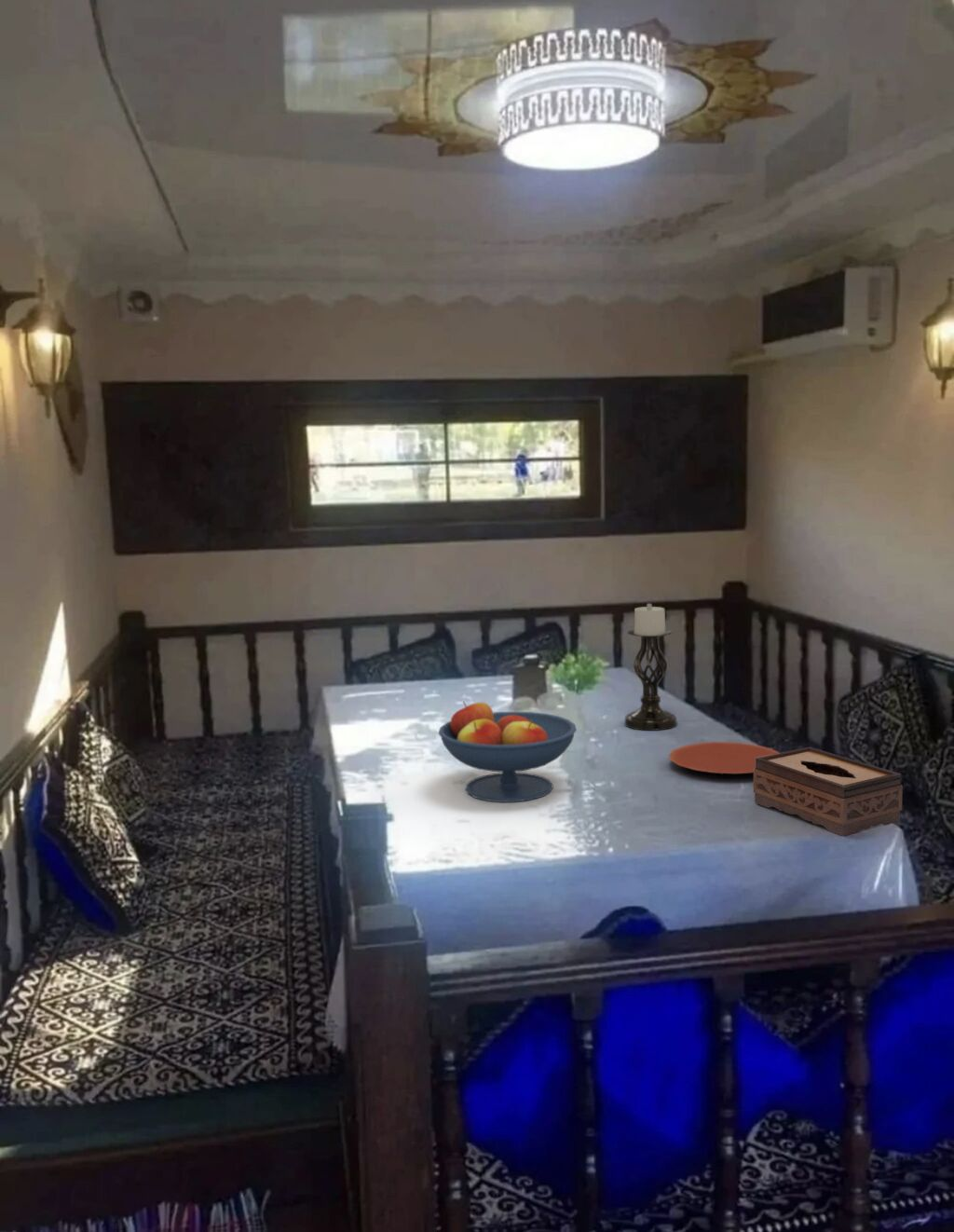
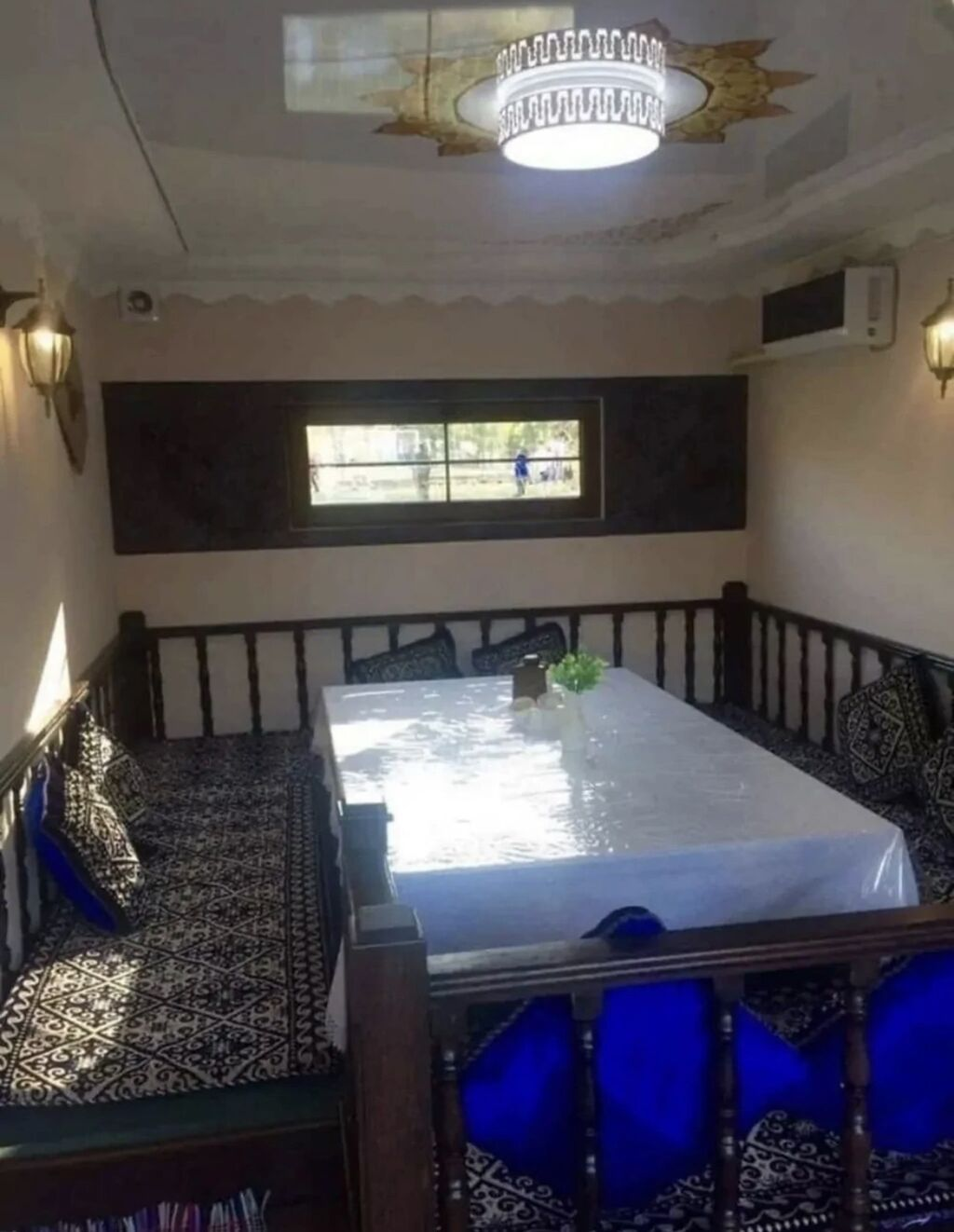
- plate (726, 761)
- candle holder (649, 664)
- fruit bowl (508, 747)
- tissue box (825, 788)
